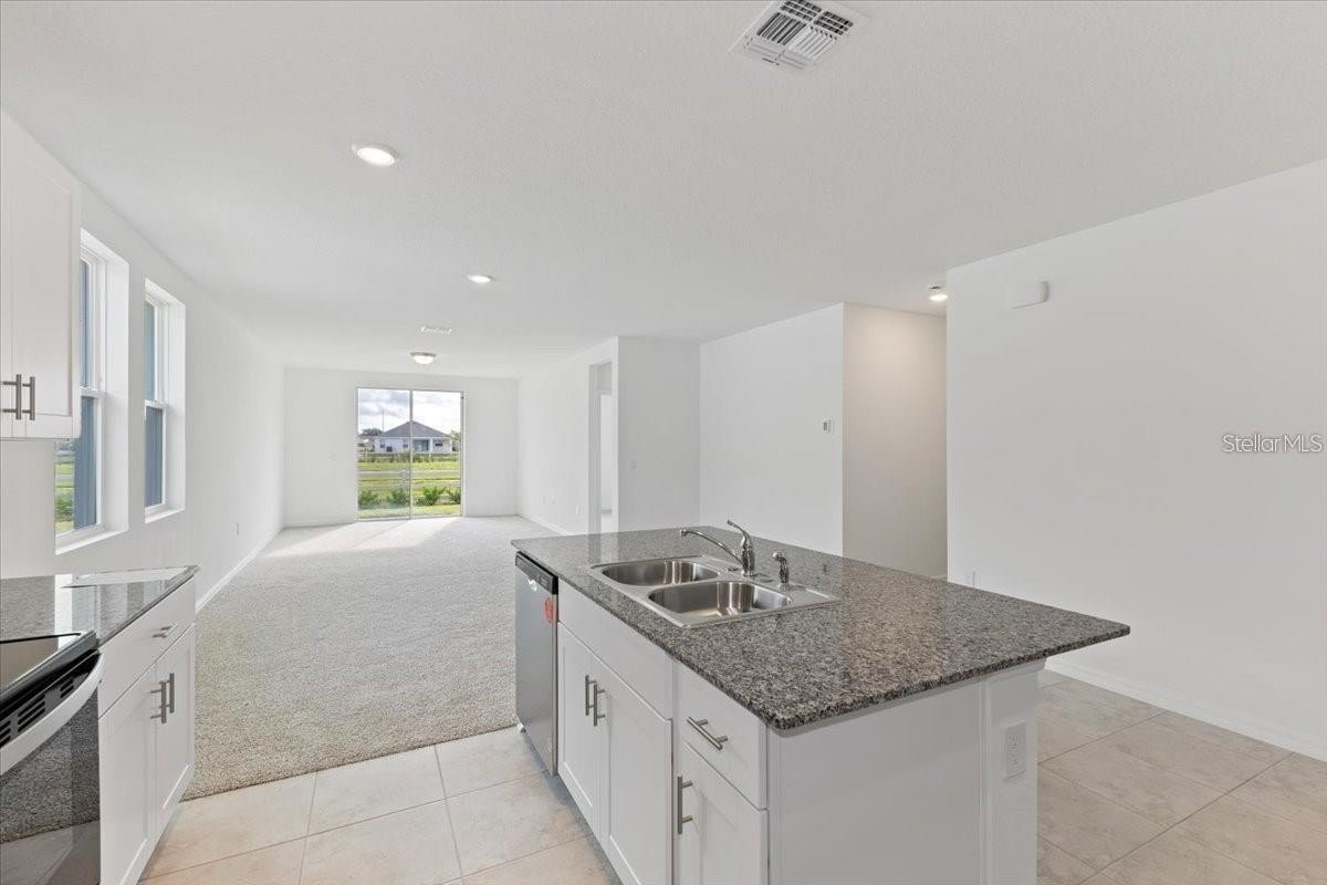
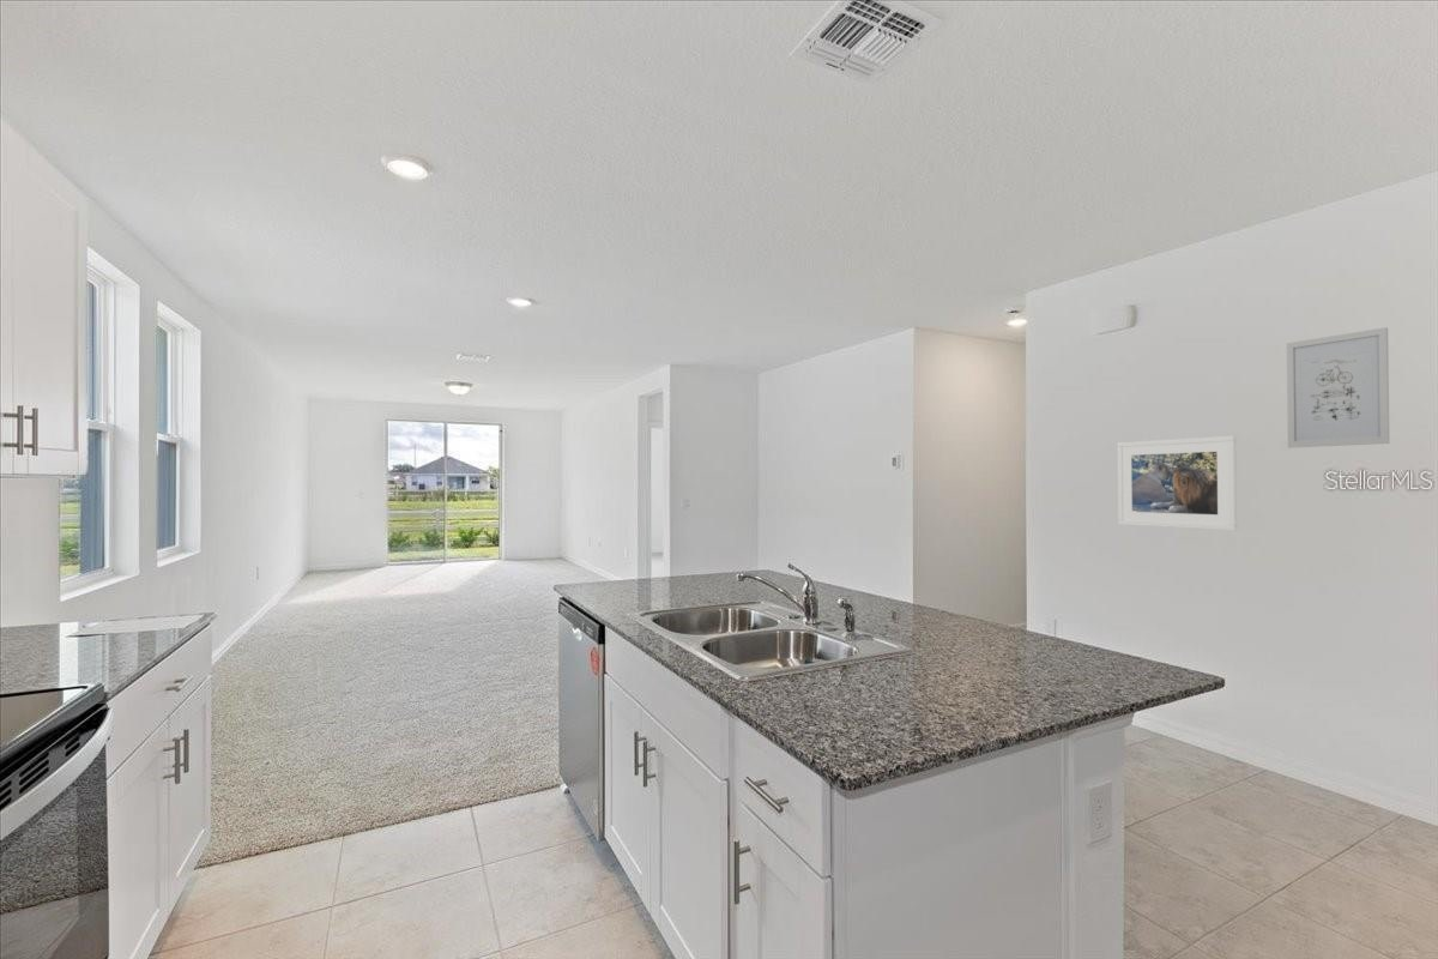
+ wall art (1335, 391)
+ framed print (1172, 483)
